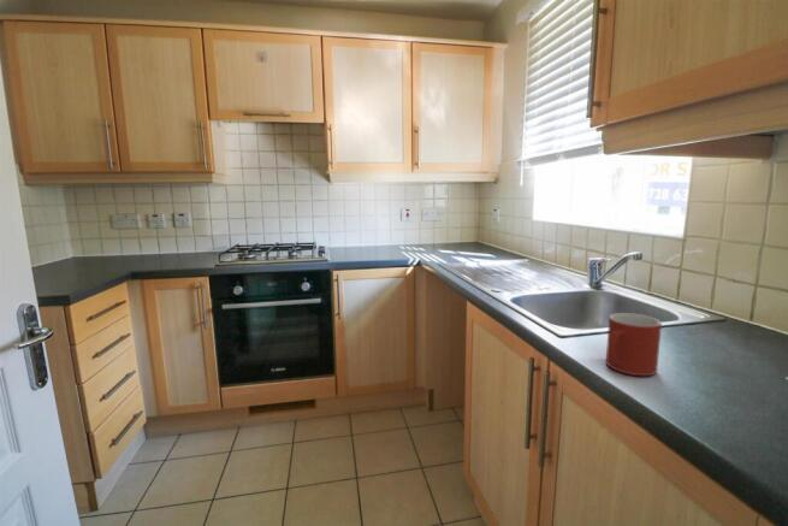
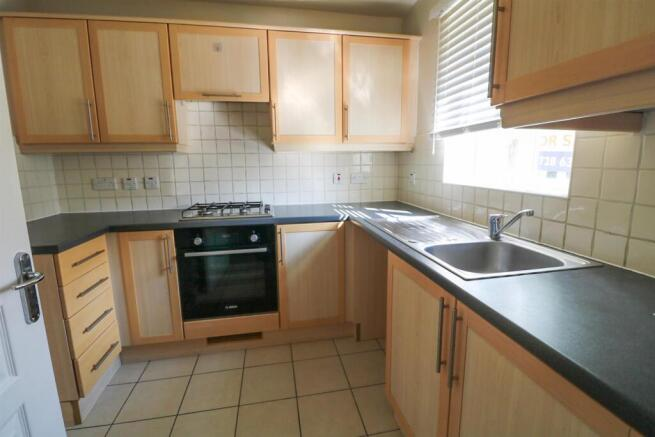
- mug (629, 345)
